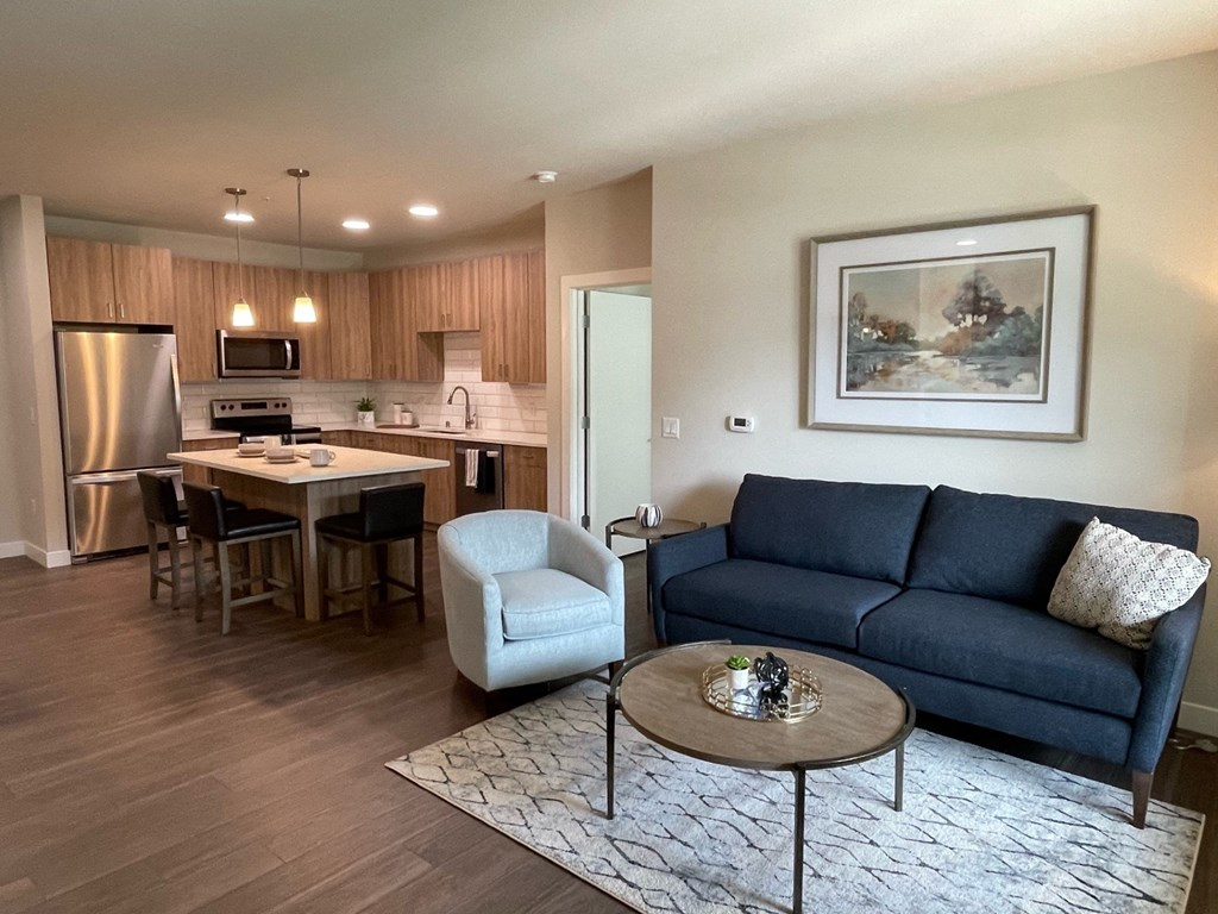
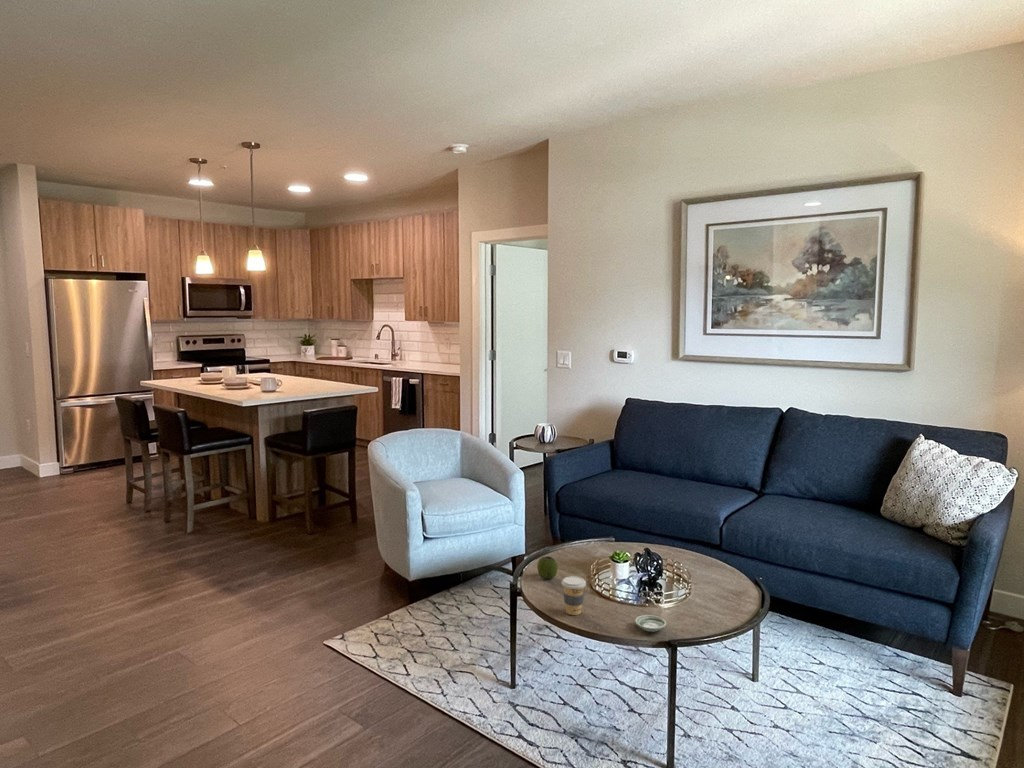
+ saucer (650, 624)
+ coffee cup (573, 596)
+ apple (547, 567)
